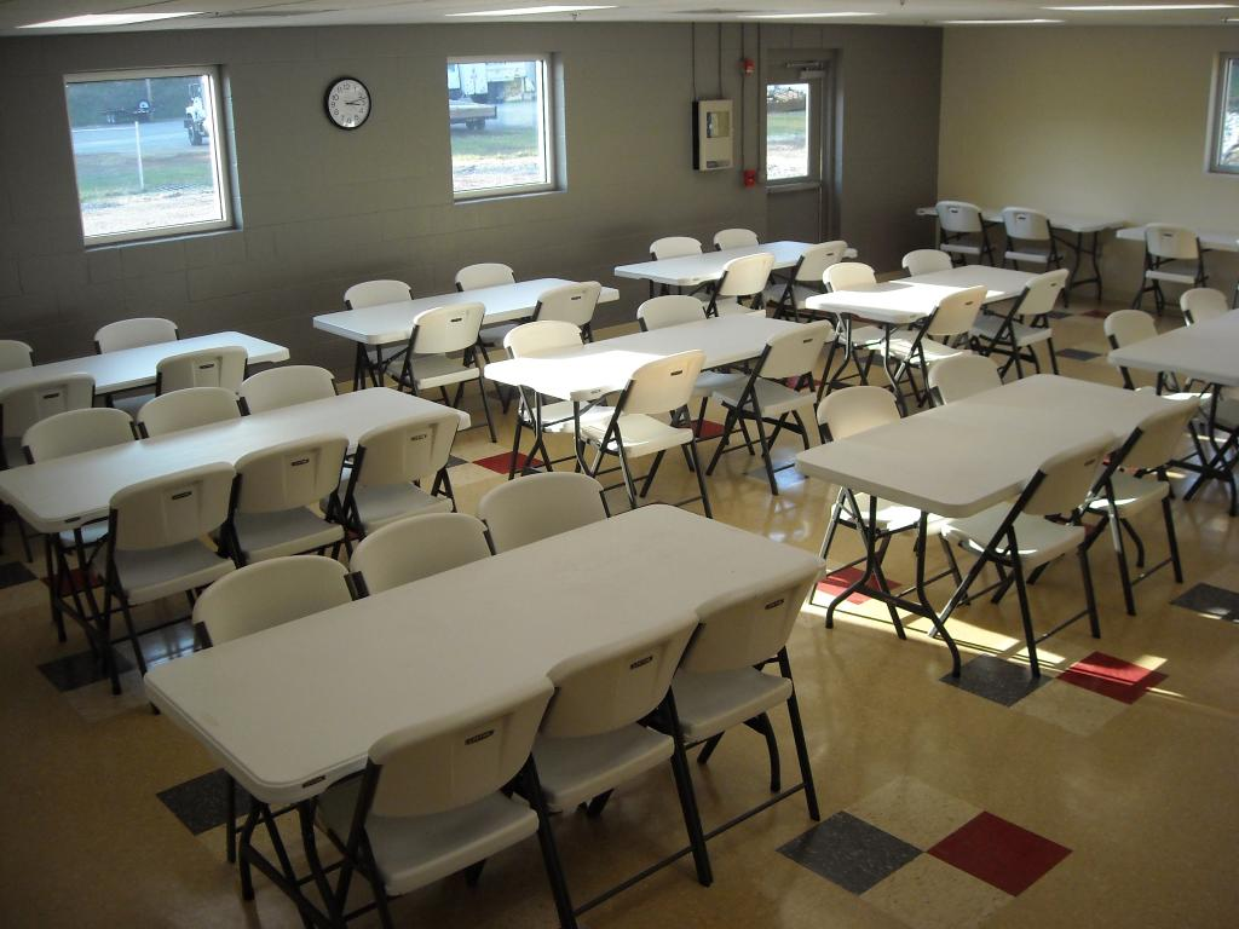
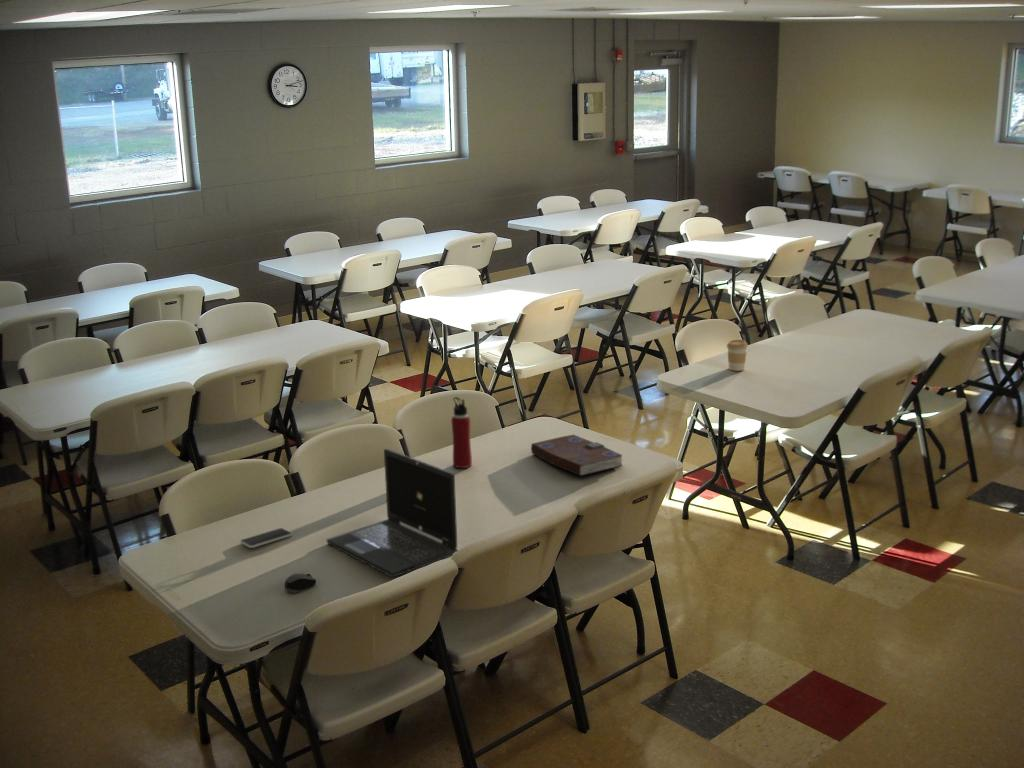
+ coffee cup (736, 355)
+ laptop (389, 510)
+ smartphone (266, 537)
+ computer mouse (299, 580)
+ water bottle (461, 432)
+ book (576, 453)
